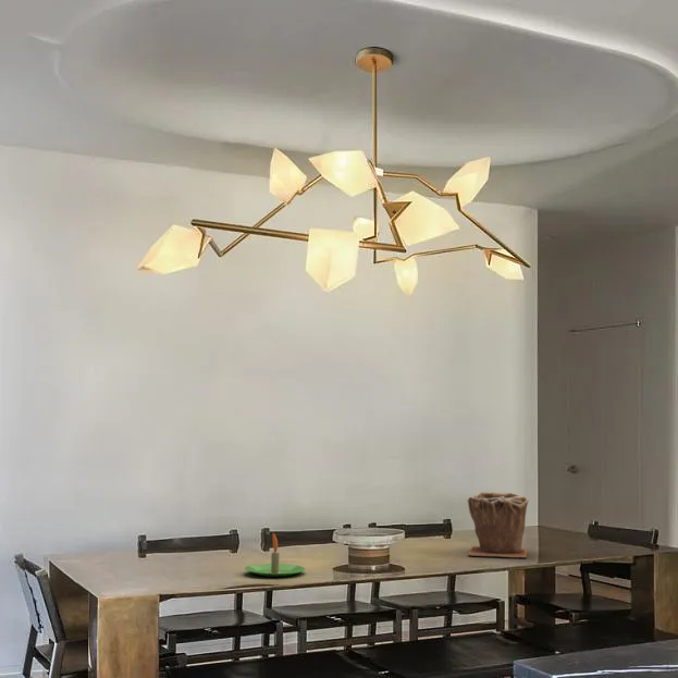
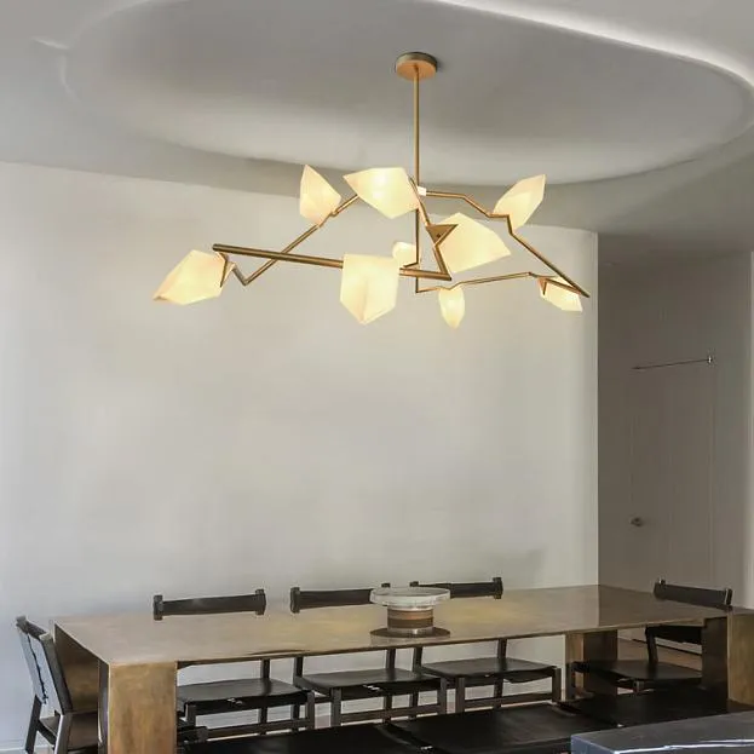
- candle (275, 553)
- plant pot (497, 522)
